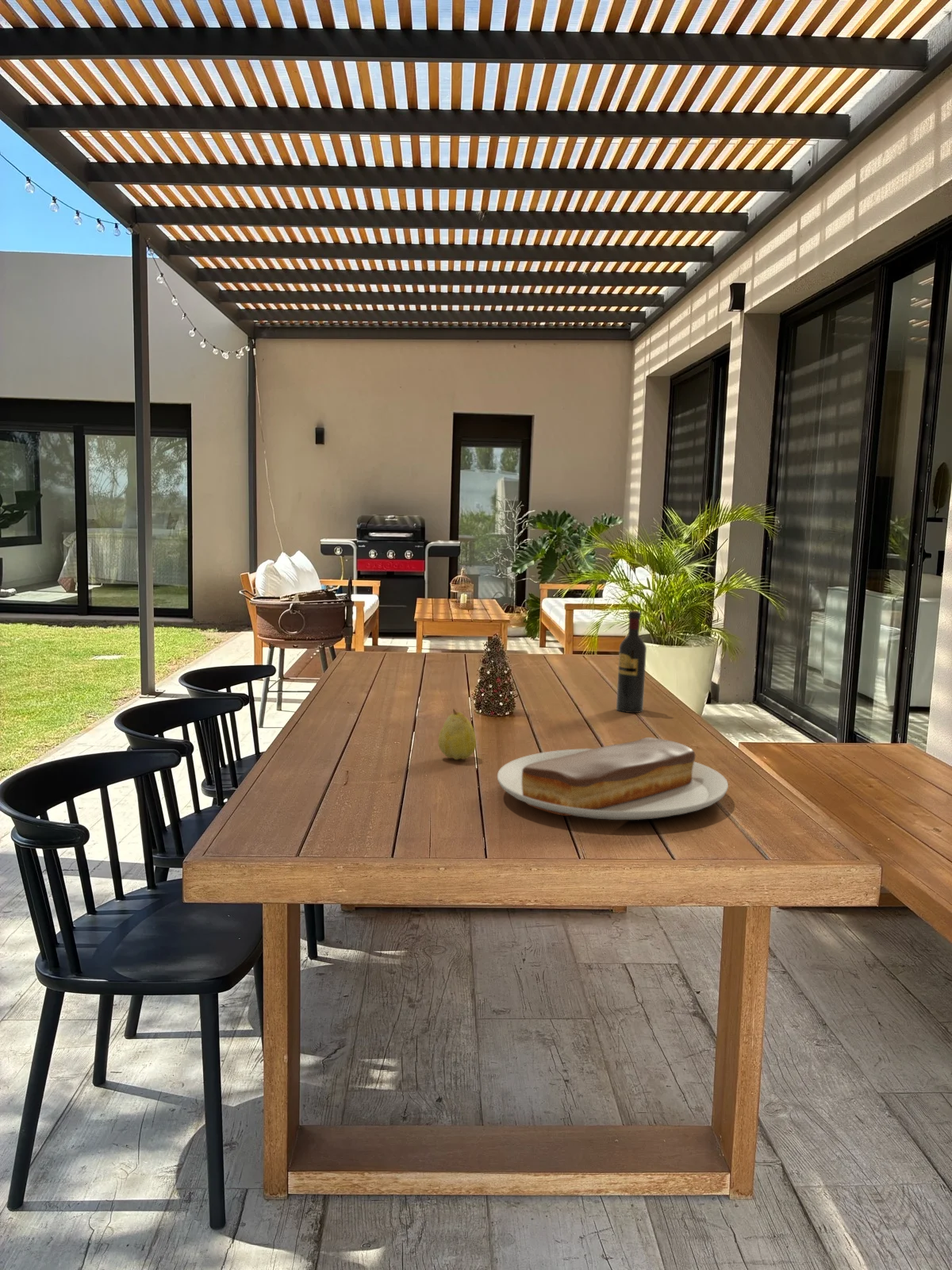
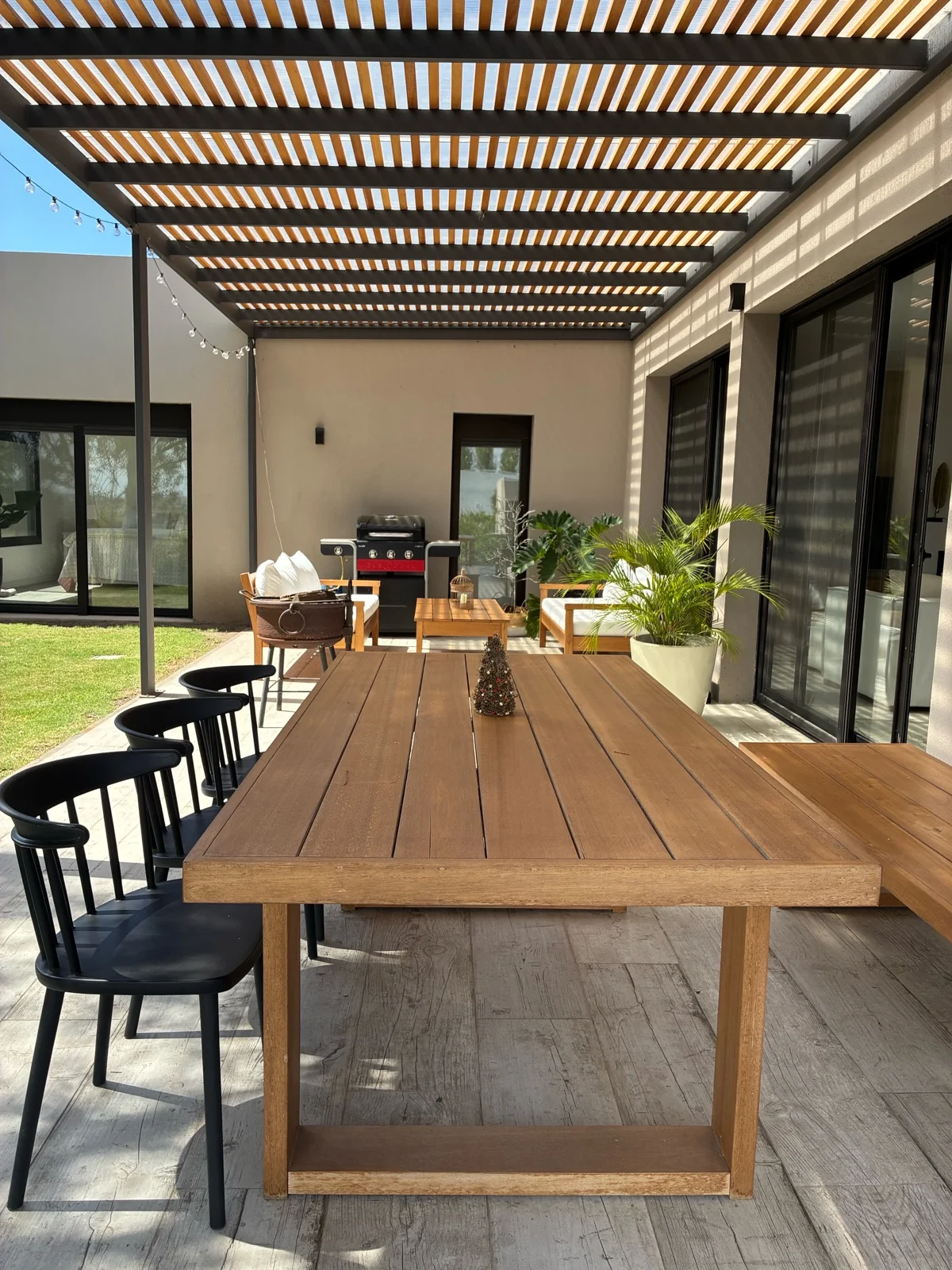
- wine bottle (631, 660)
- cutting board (612, 773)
- fruit (458, 733)
